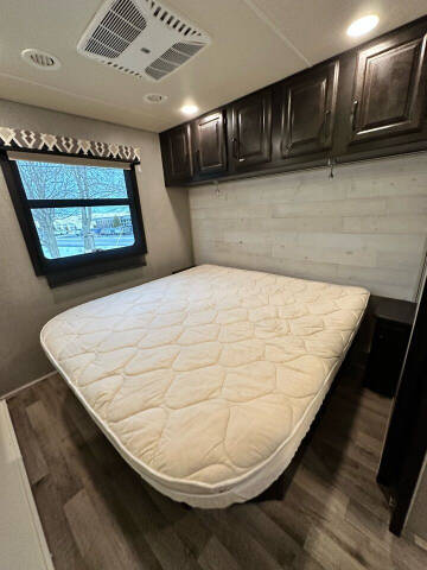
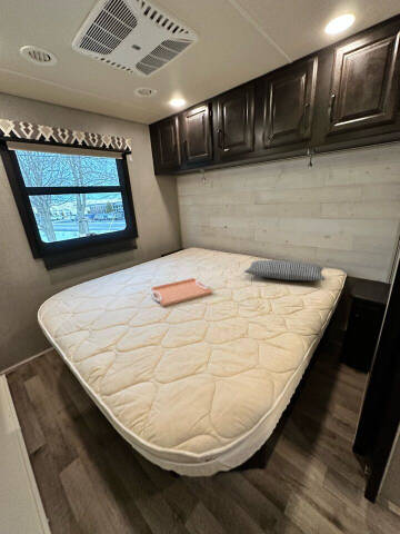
+ pillow (282, 269)
+ serving tray (180, 290)
